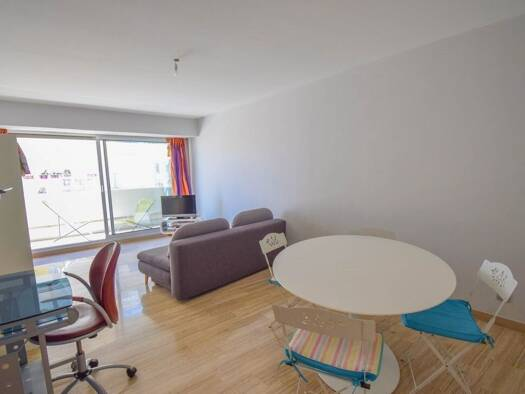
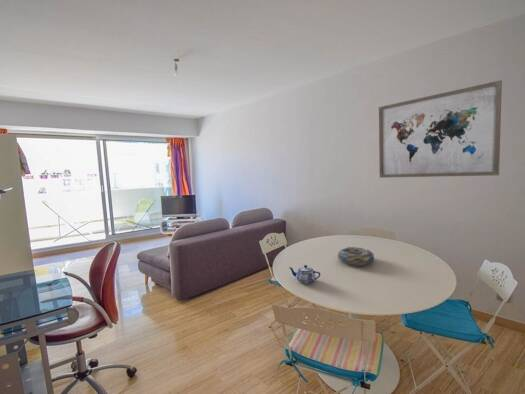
+ teapot (304, 273)
+ decorative bowl (355, 255)
+ wall art (431, 136)
